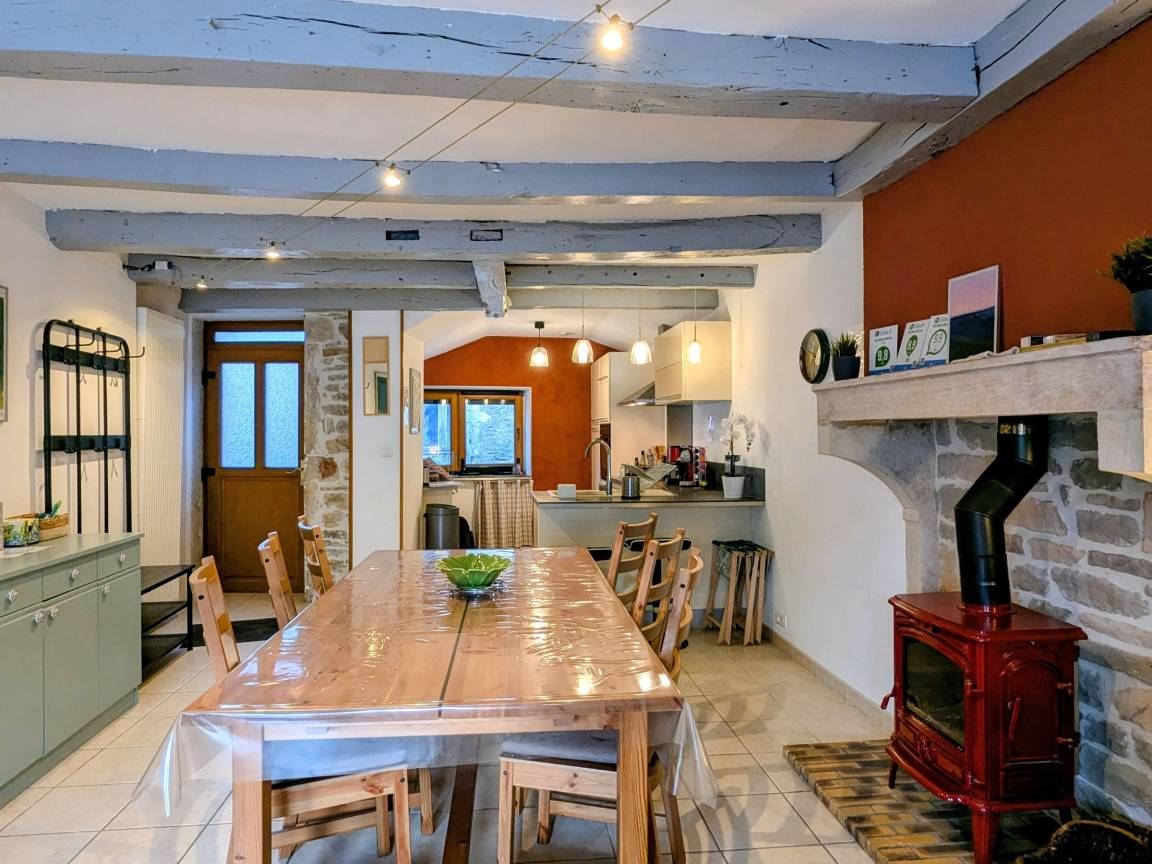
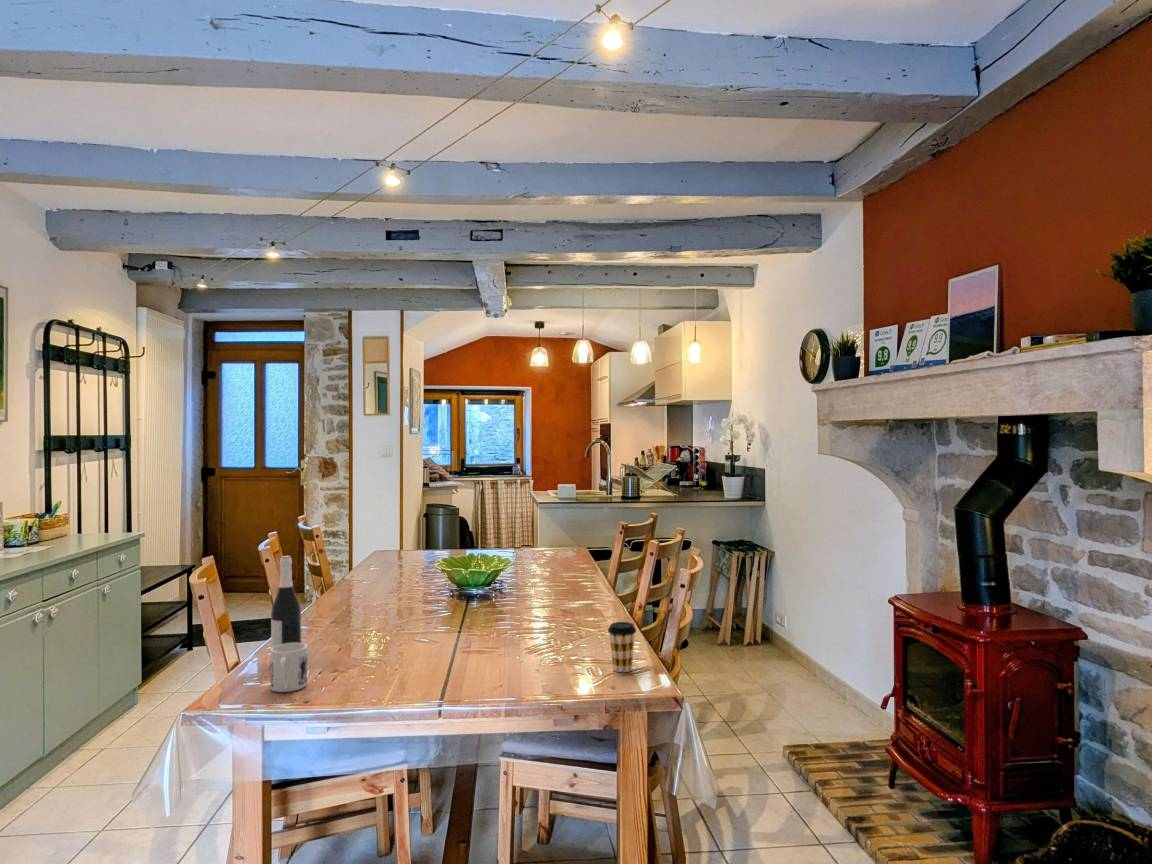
+ mug (287, 669)
+ wine bottle (286, 610)
+ coffee cup (622, 647)
